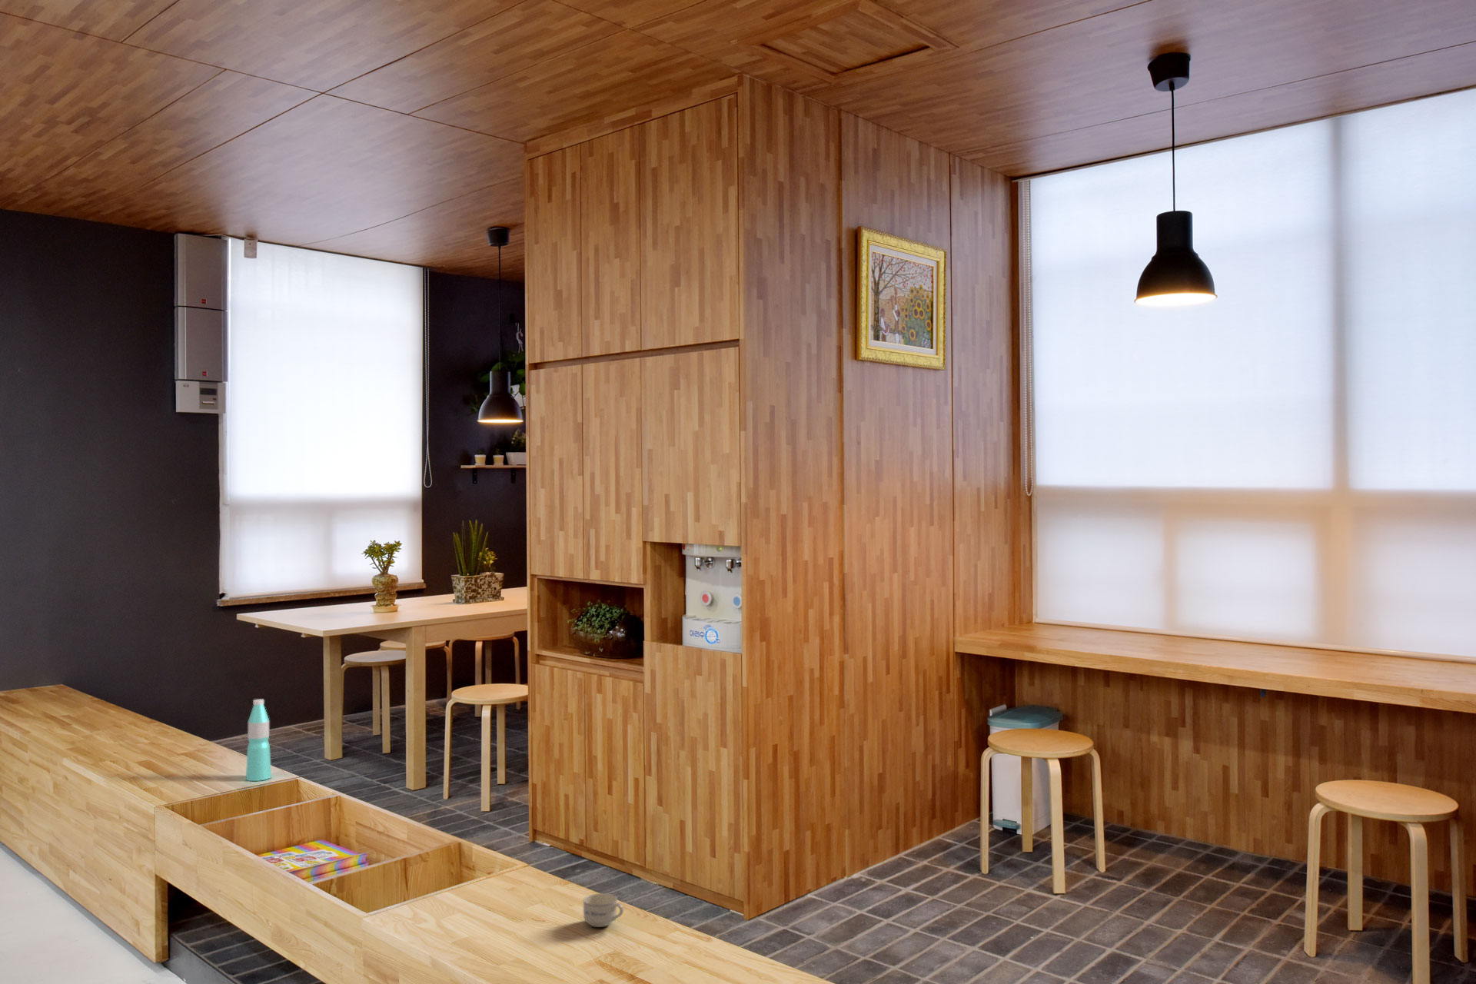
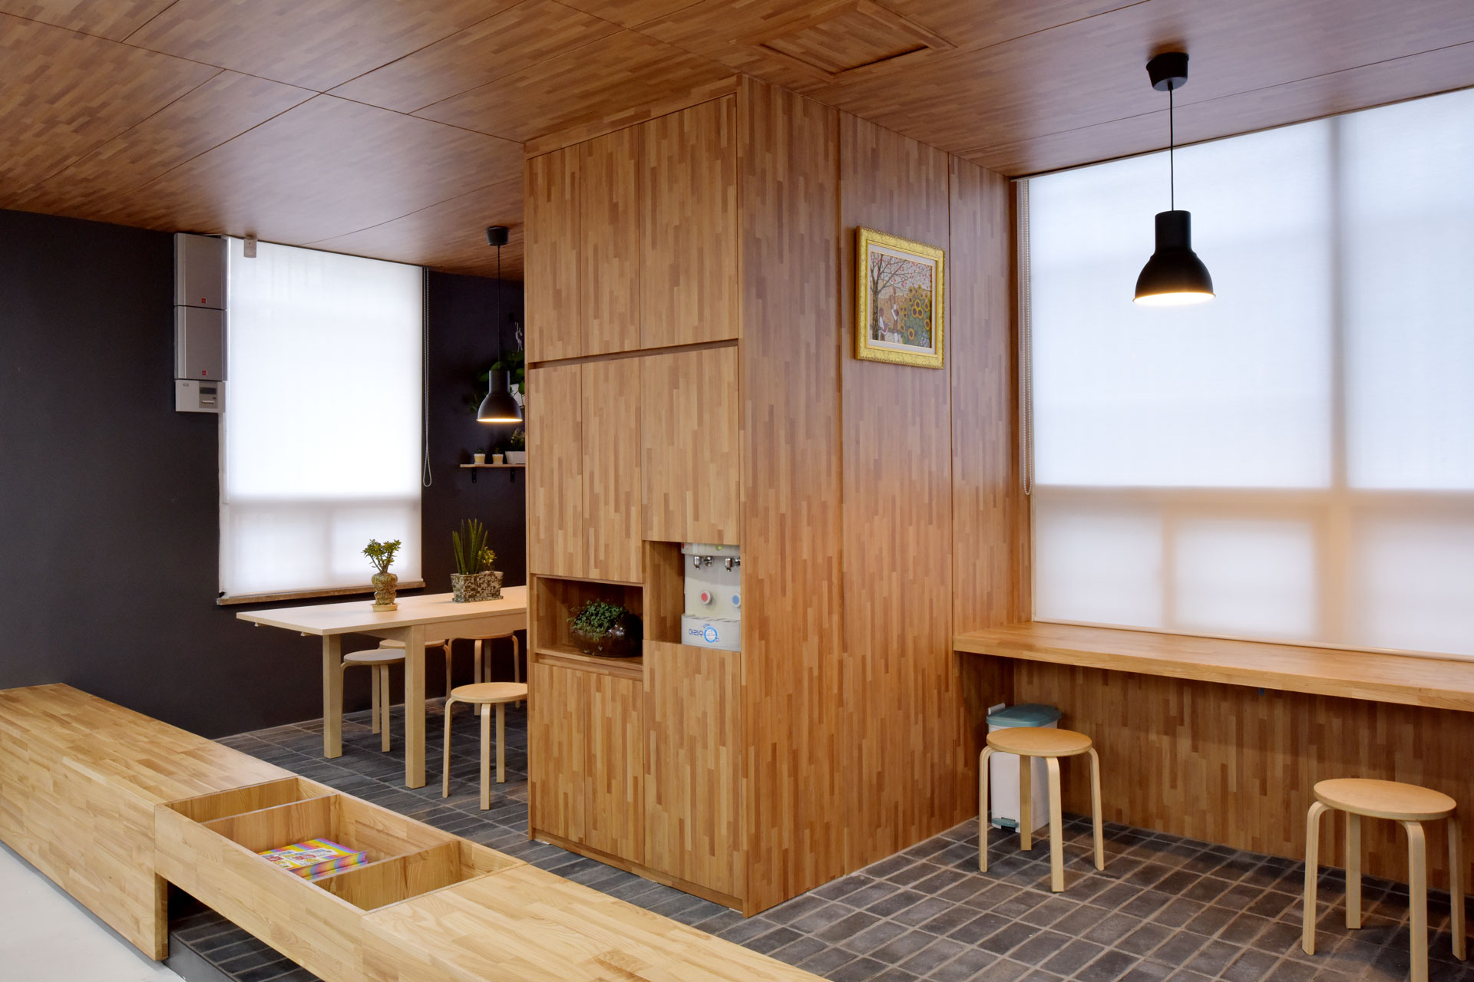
- cup (604, 912)
- water bottle (258, 739)
